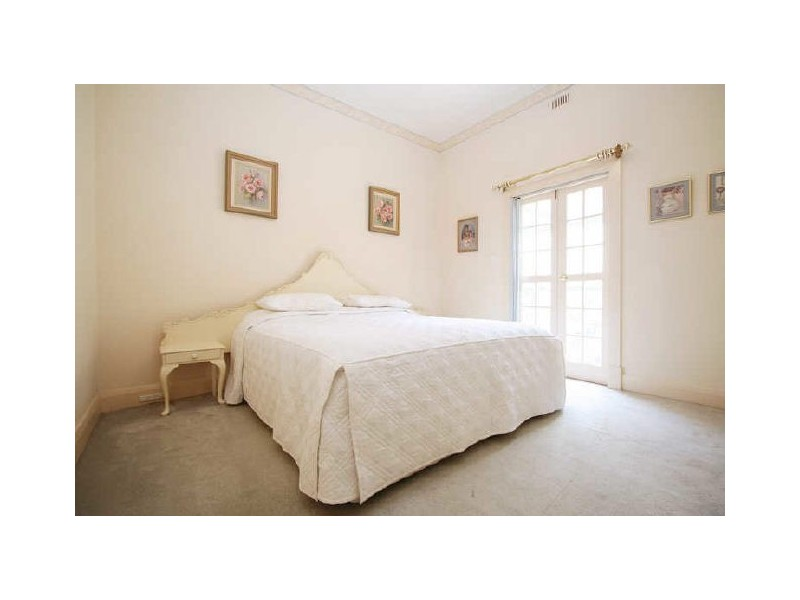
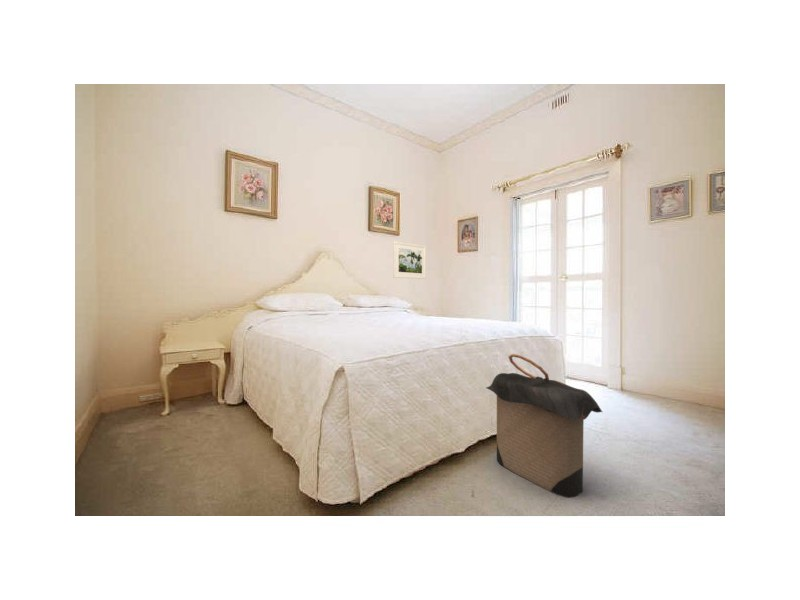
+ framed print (410, 261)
+ laundry hamper (539, 414)
